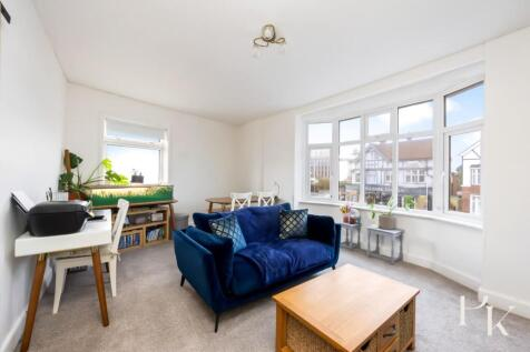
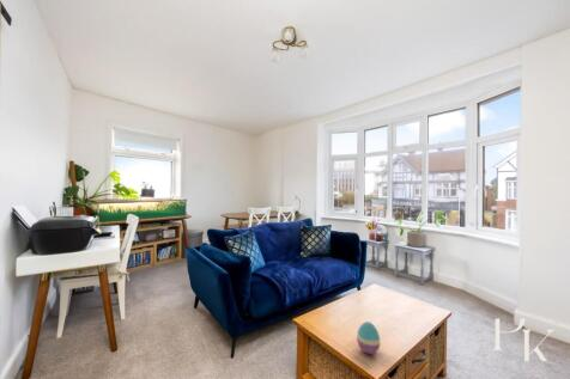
+ decorative egg (368, 336)
